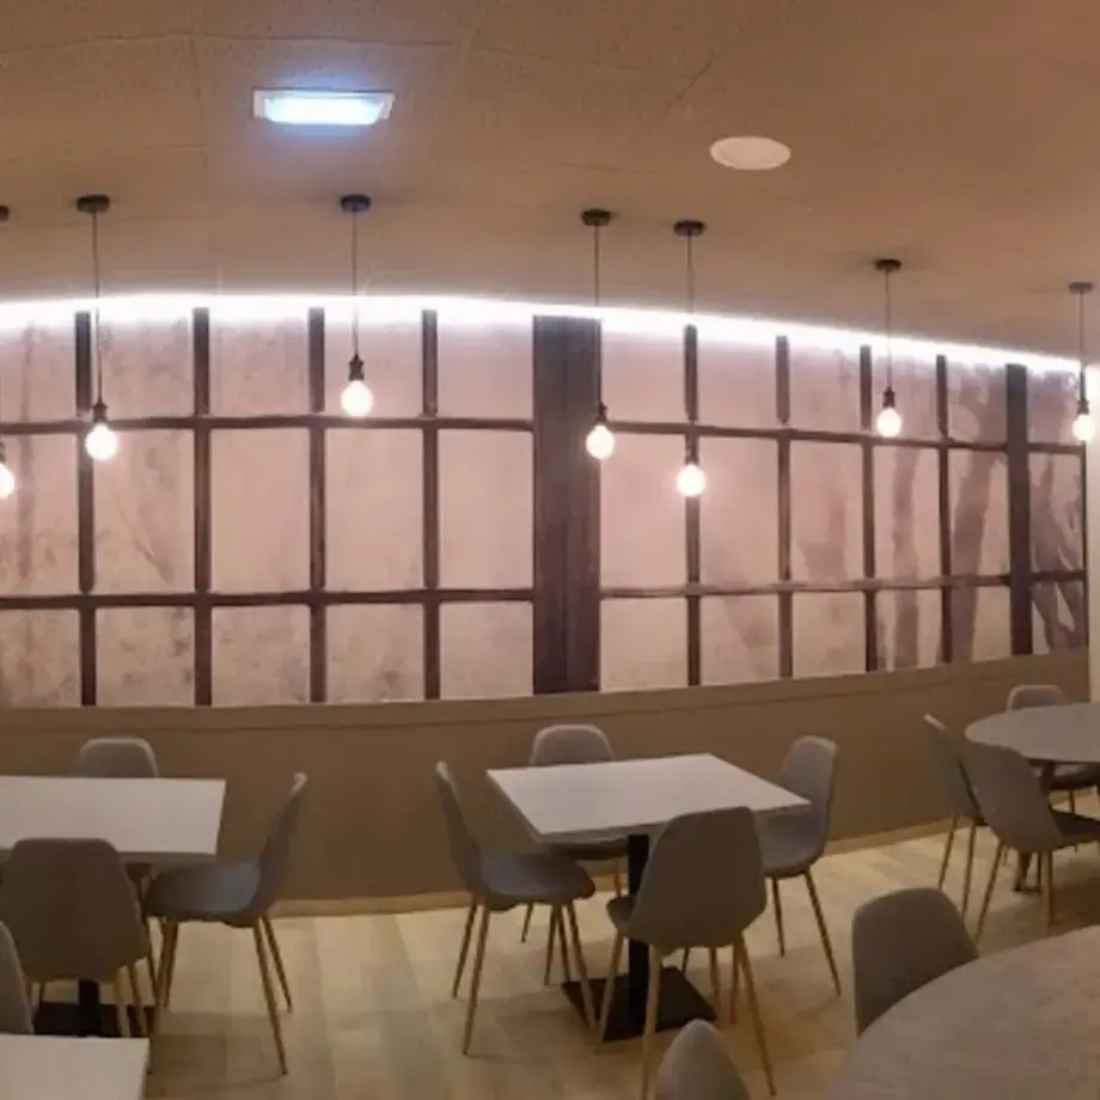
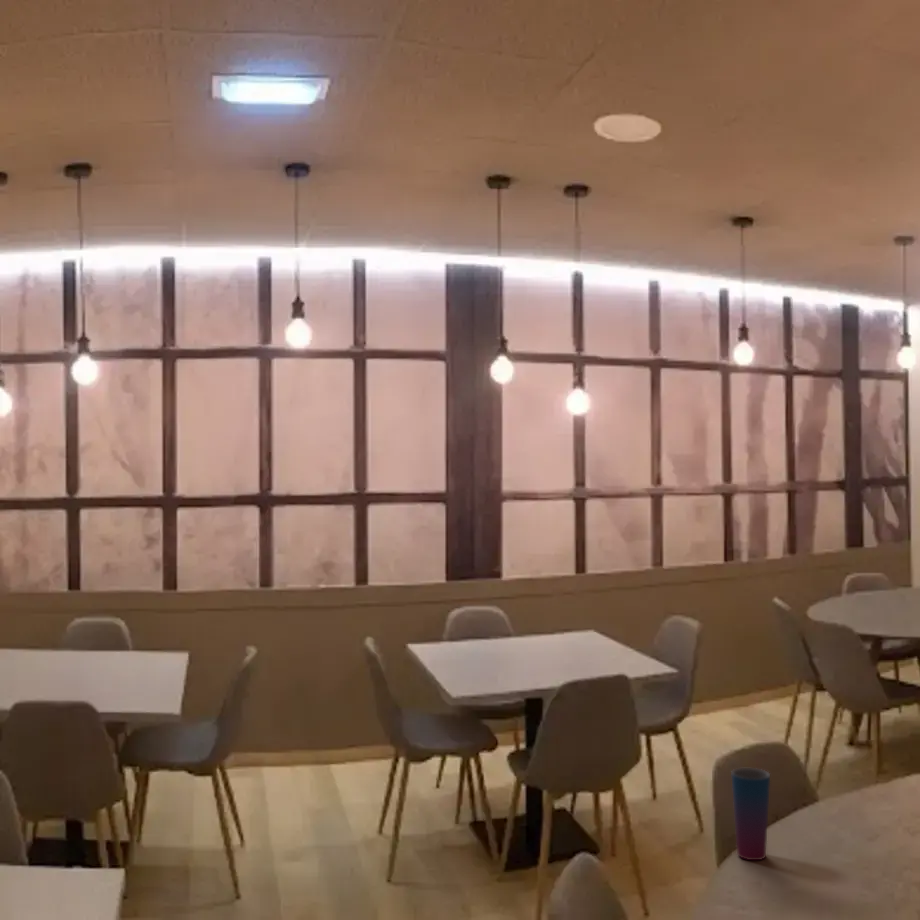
+ cup (751, 814)
